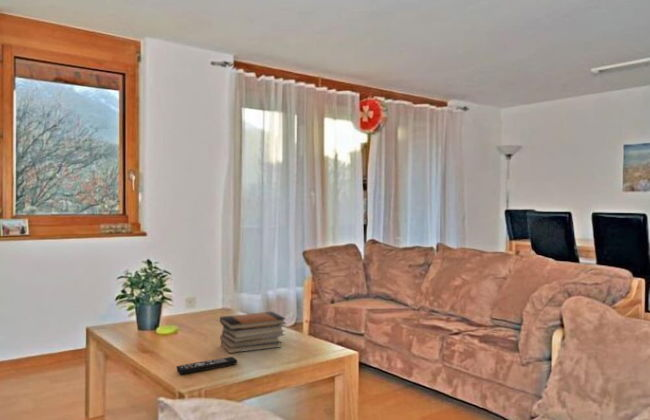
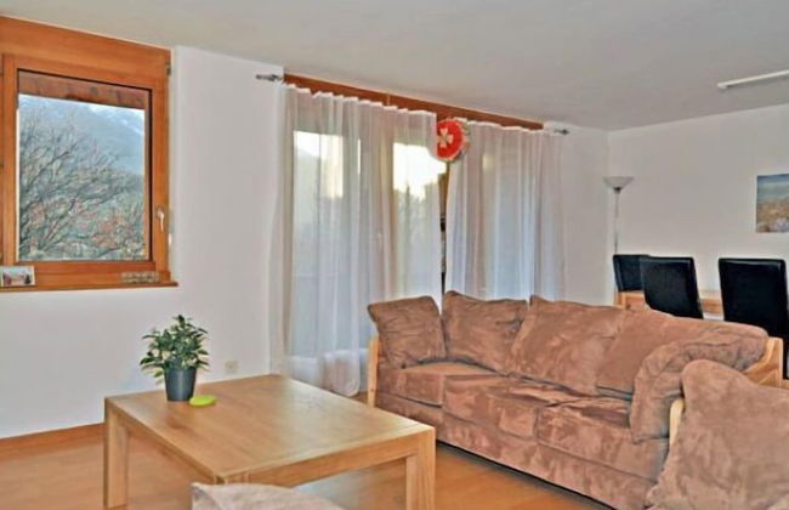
- remote control (207, 365)
- book stack (252, 331)
